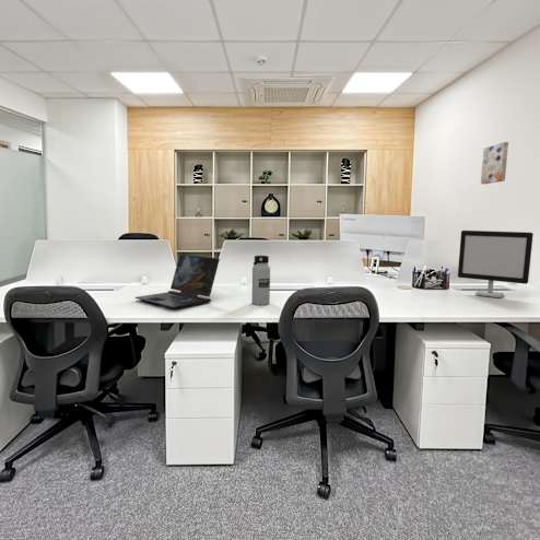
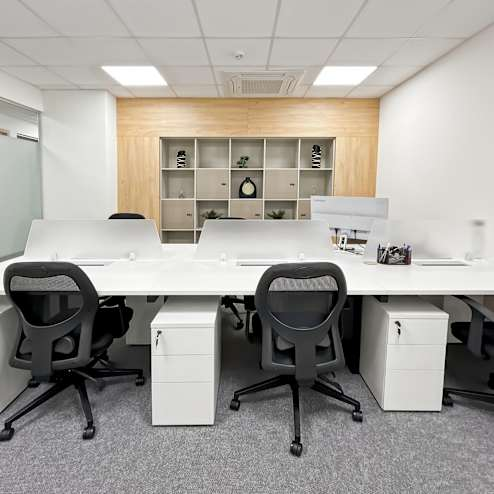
- laptop (177, 279)
- wall art (493, 164)
- computer monitor (493, 263)
- water bottle (260, 279)
